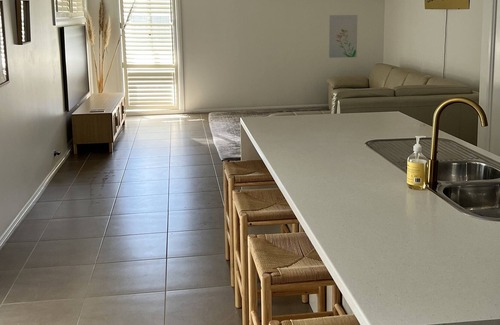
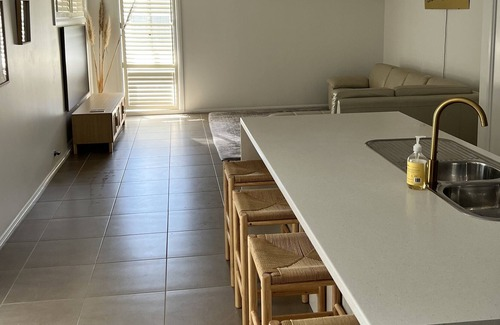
- wall art (343, 36)
